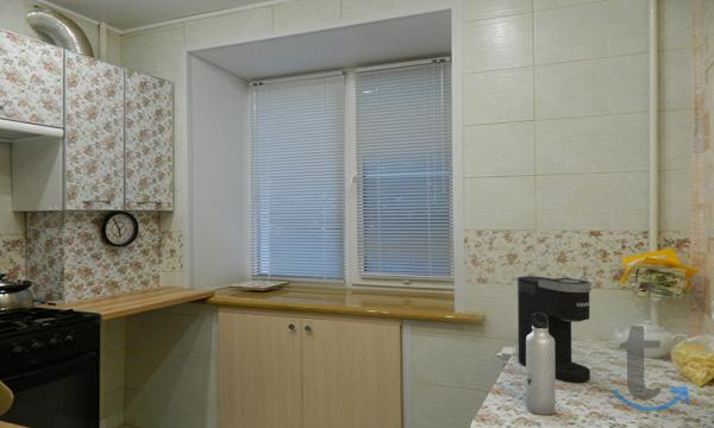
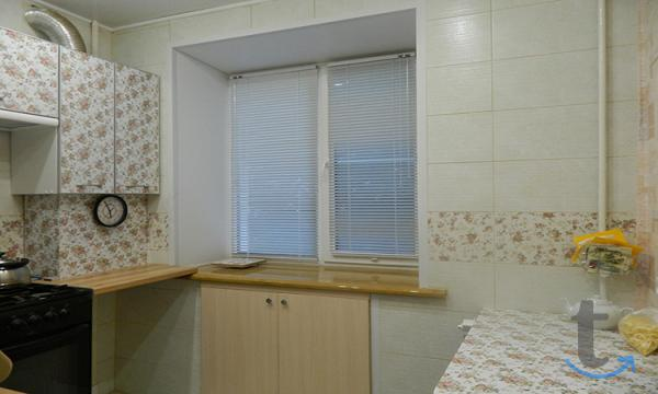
- water bottle (540, 360)
- coffee maker (552, 323)
